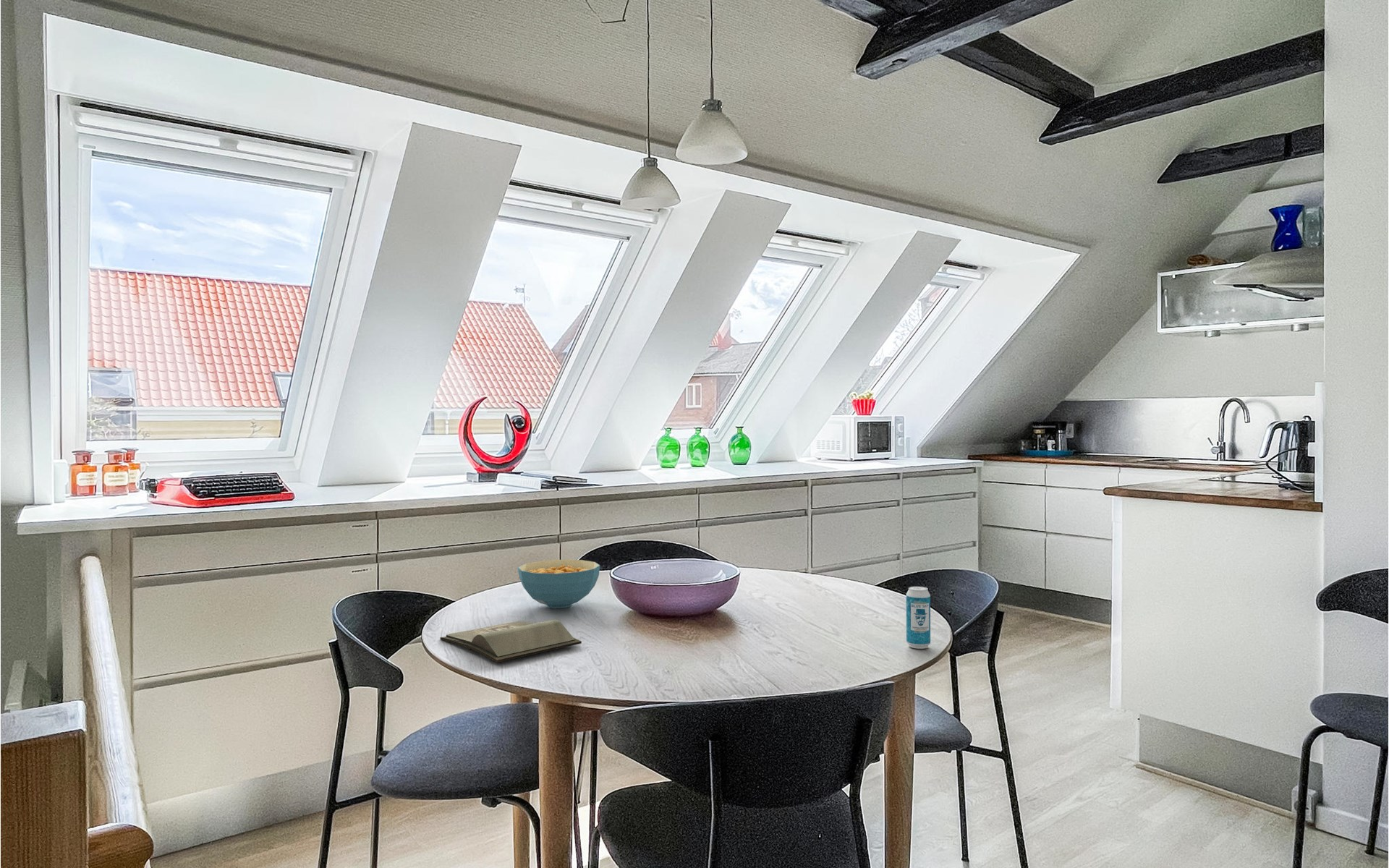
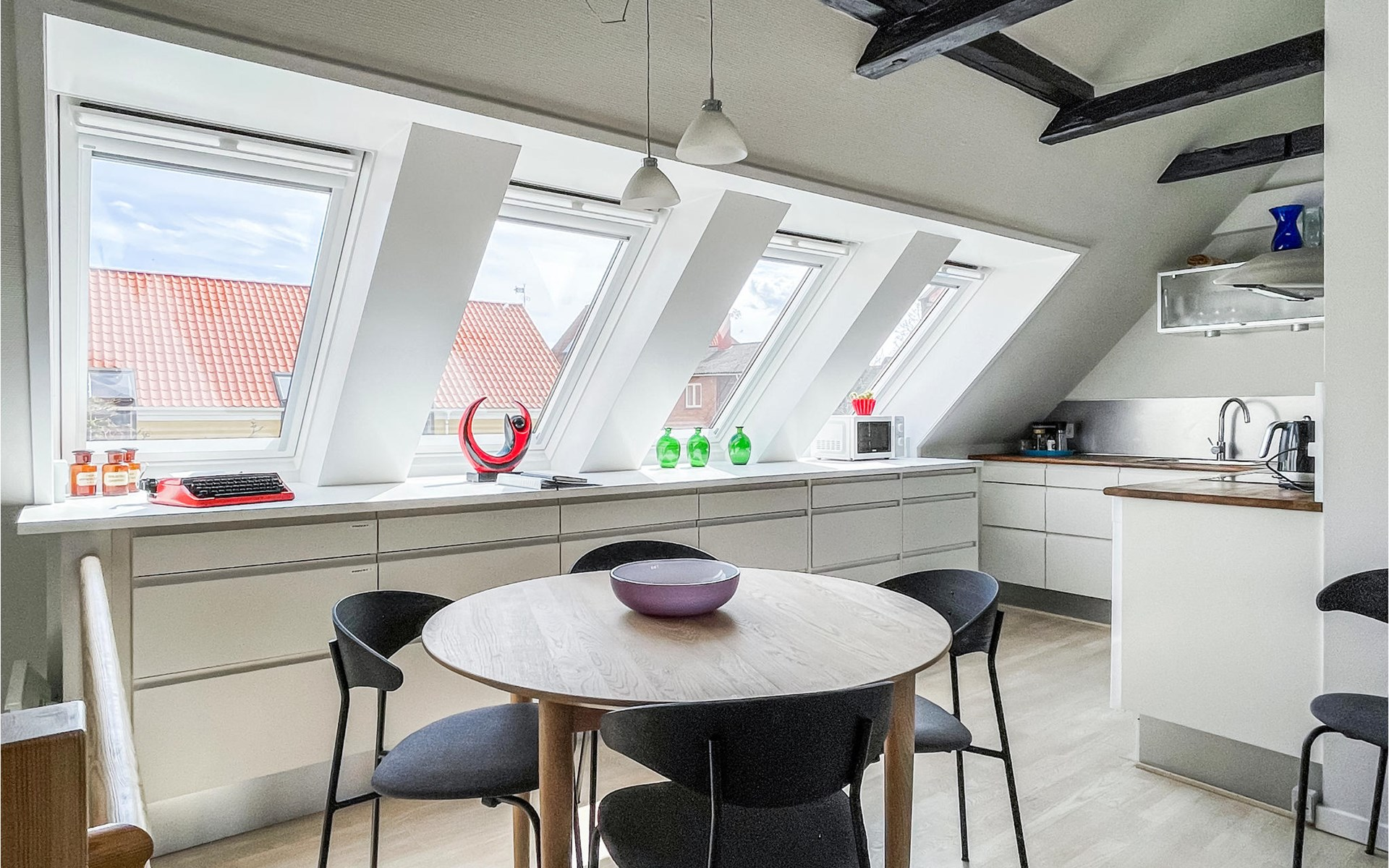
- hardback book (508, 632)
- cereal bowl (559, 586)
- beverage can (918, 617)
